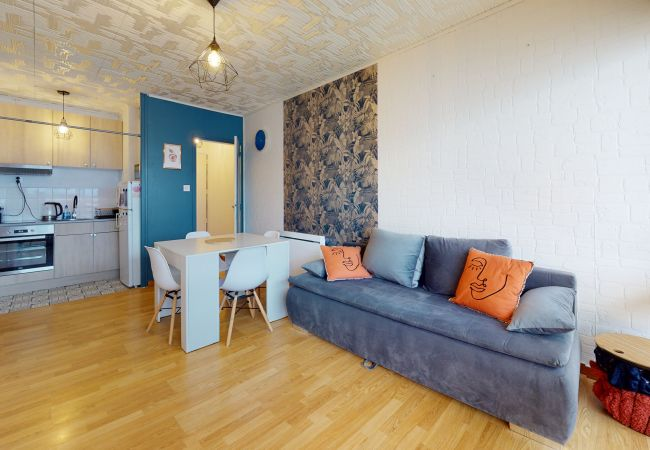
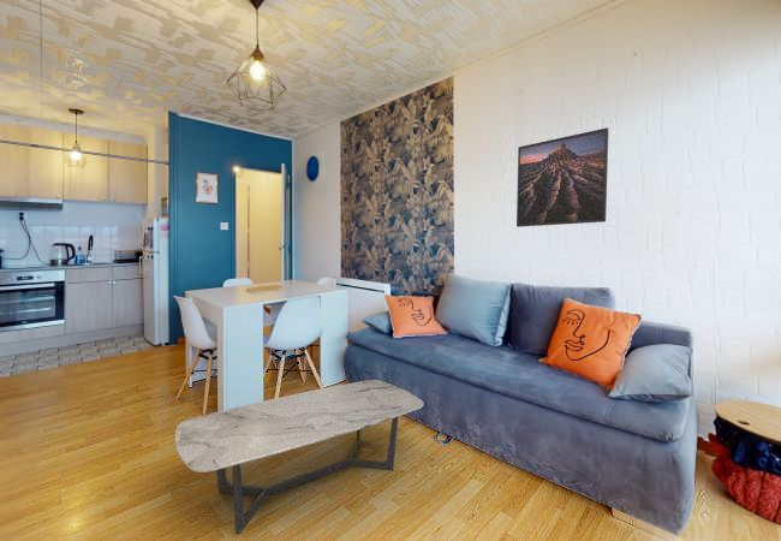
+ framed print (559, 182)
+ coffee table (310, 444)
